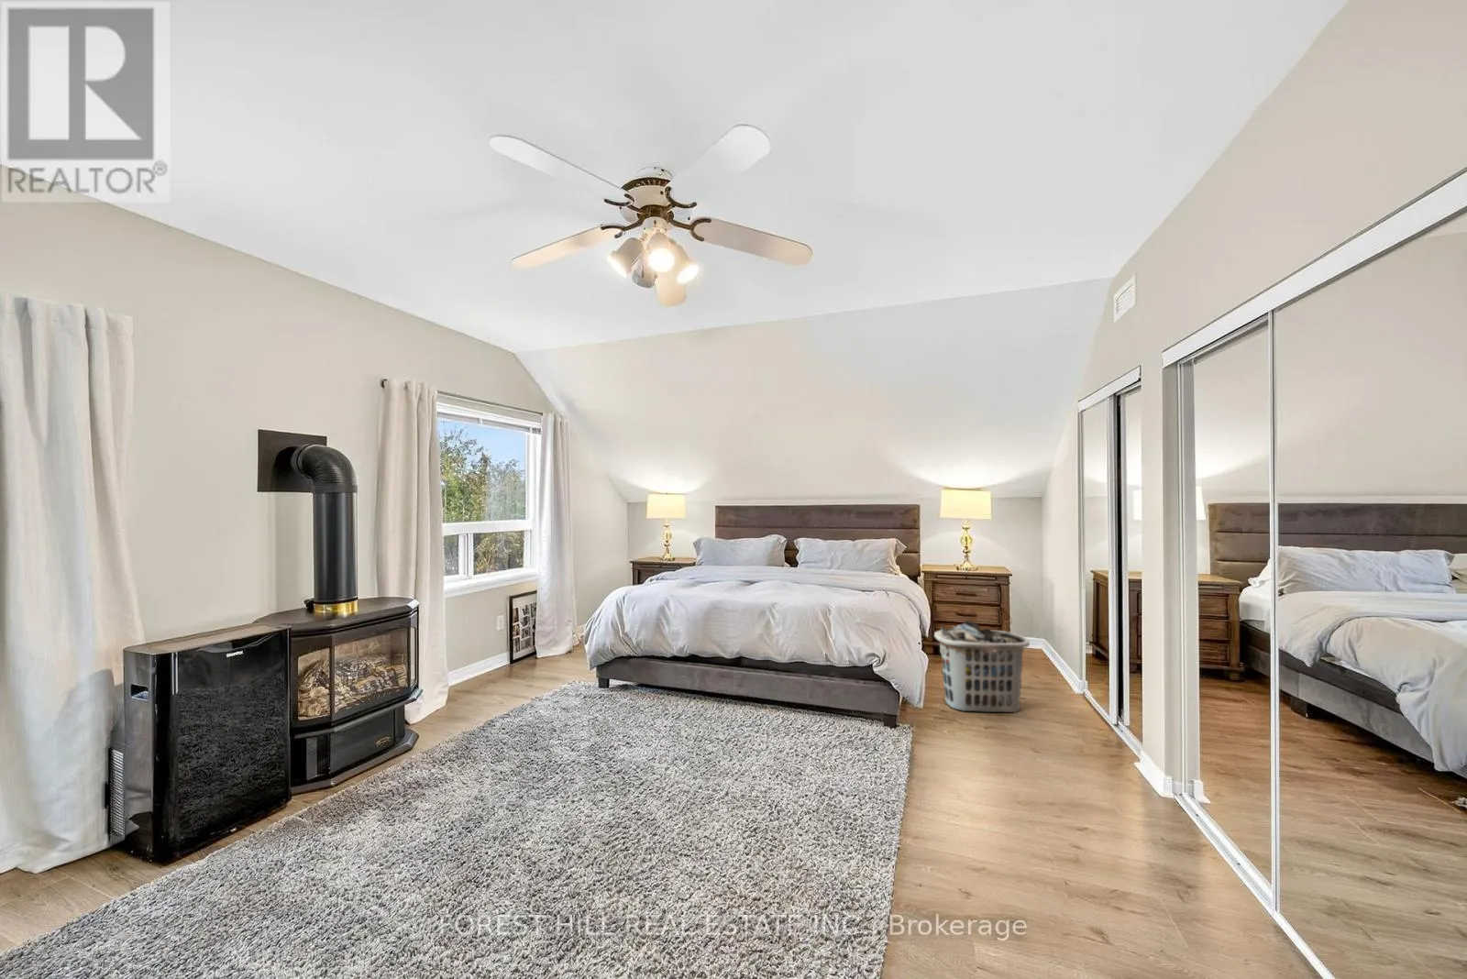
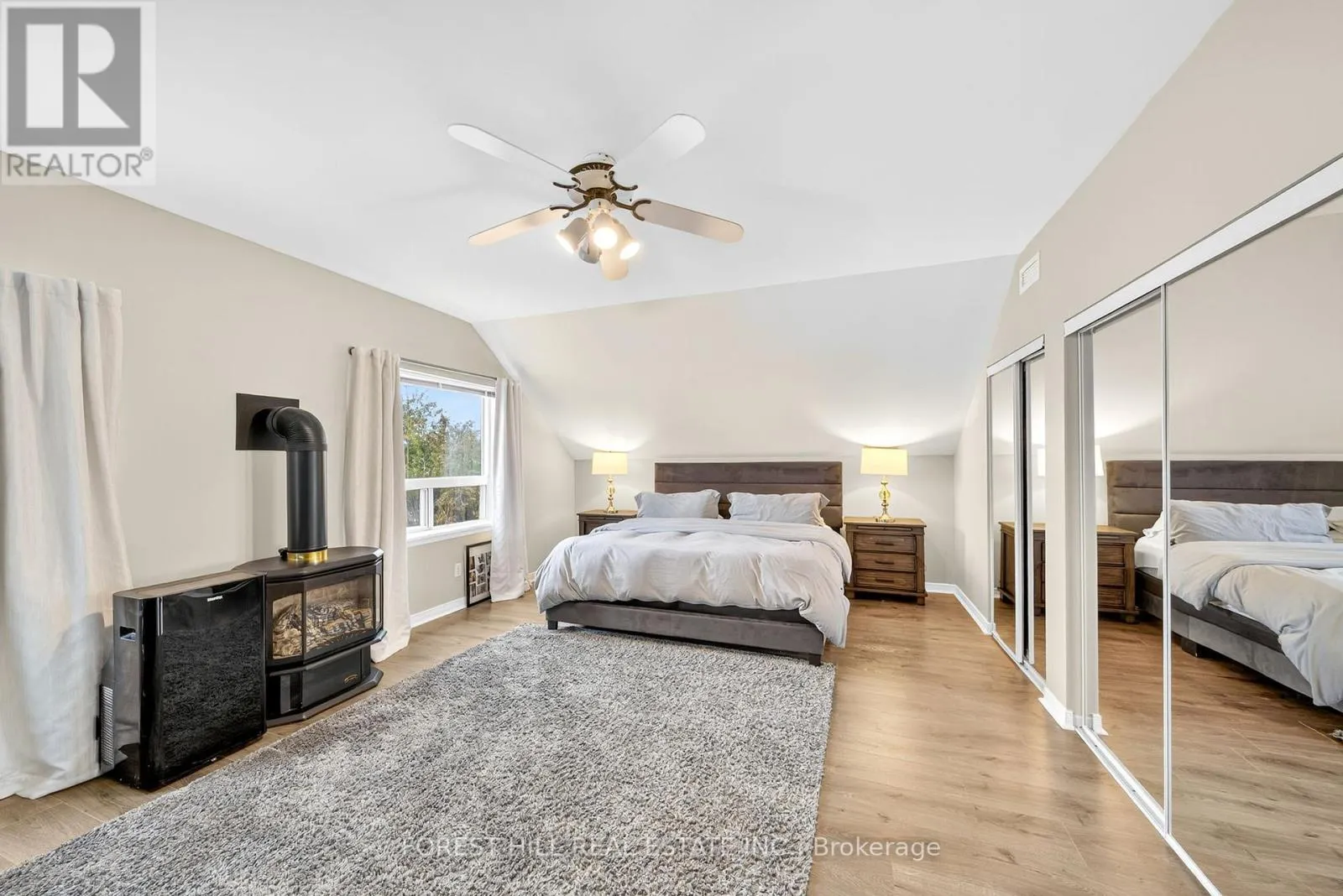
- clothes hamper (981, 663)
